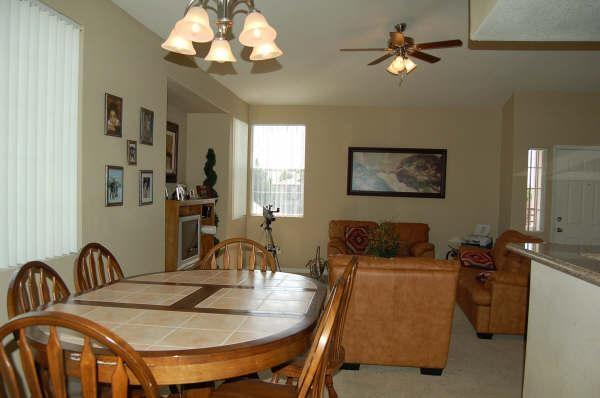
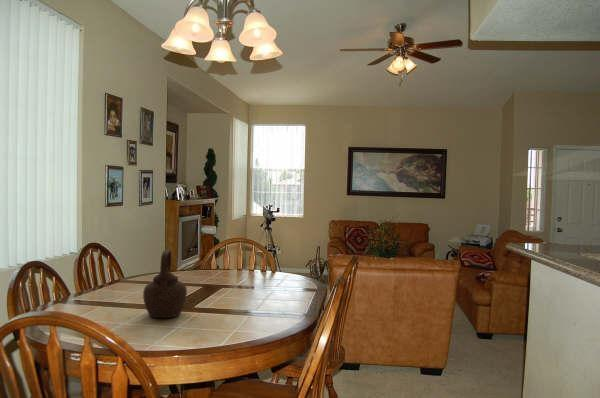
+ teapot (166, 281)
